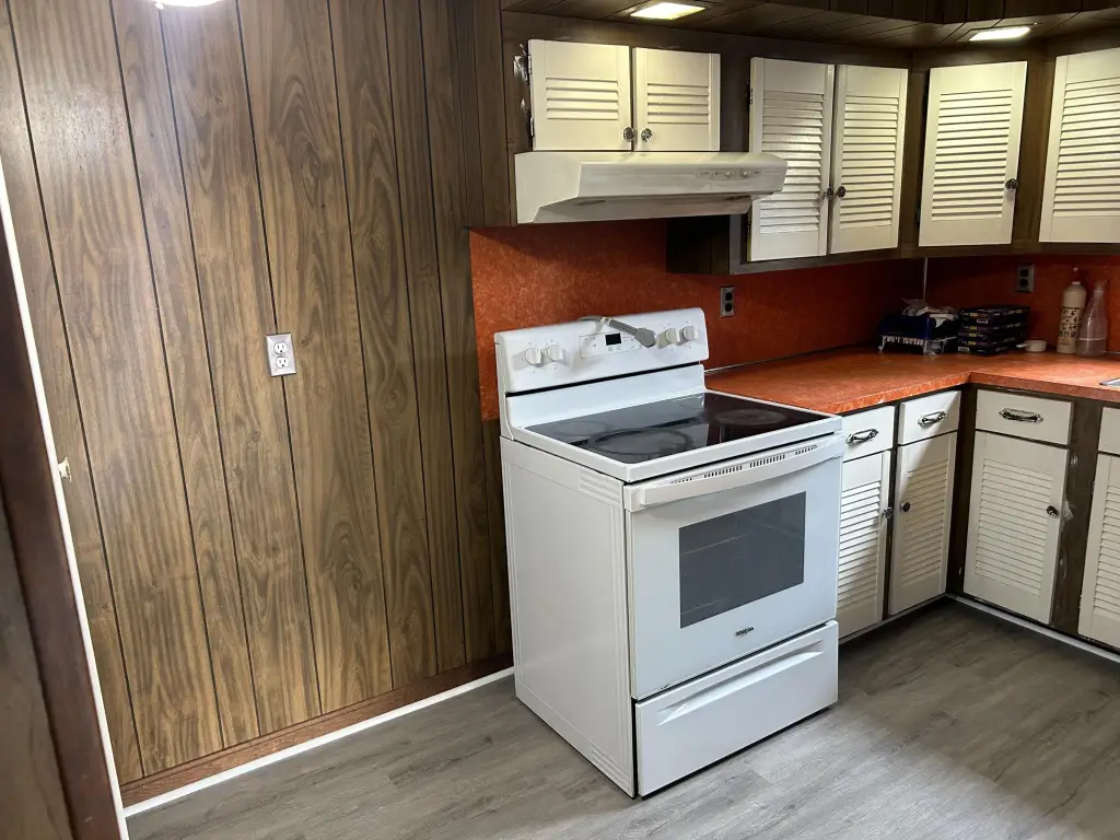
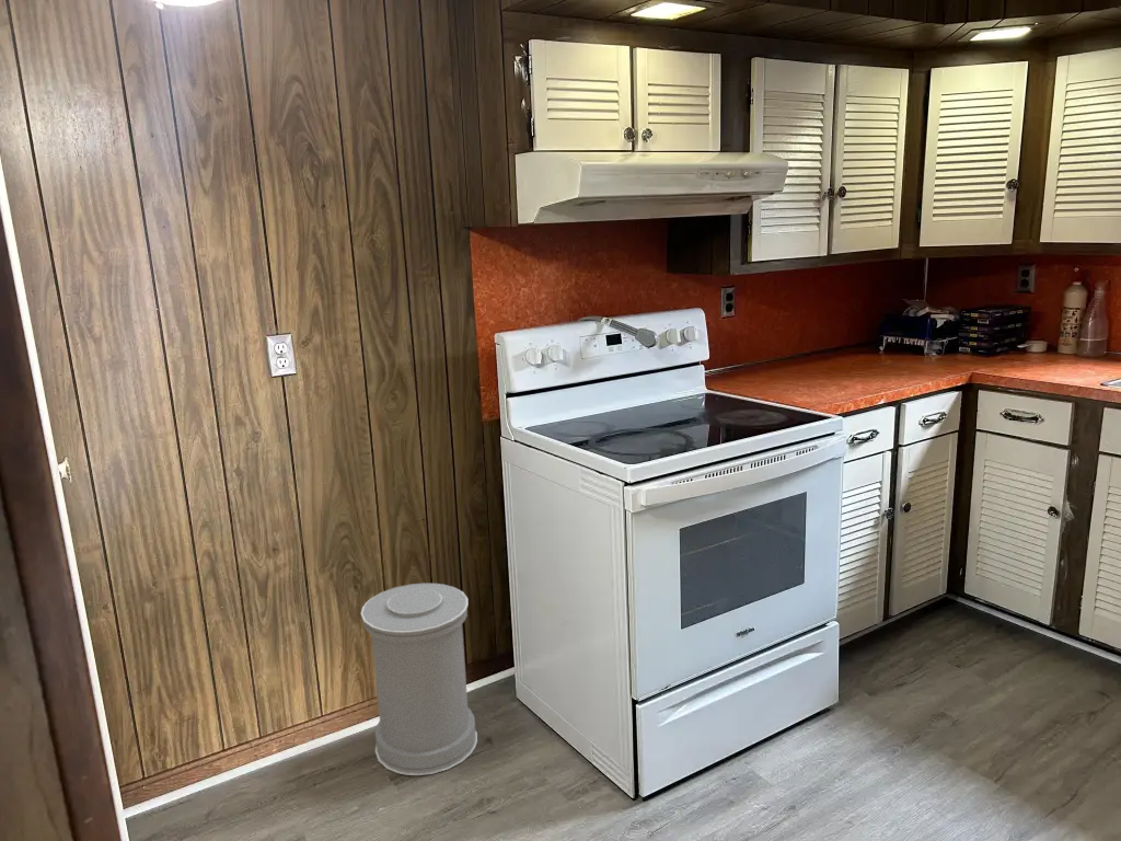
+ trash can (420, 672)
